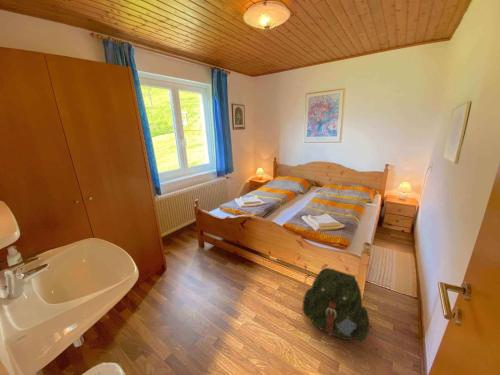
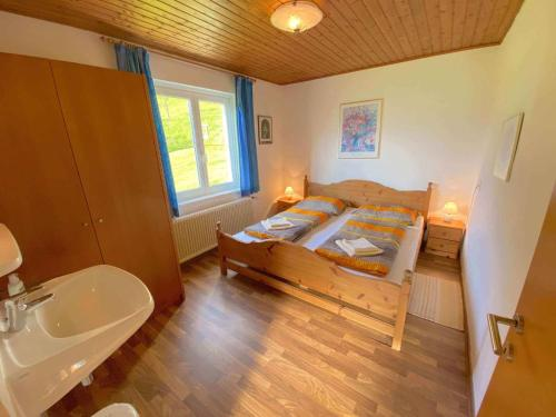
- backpack (336, 300)
